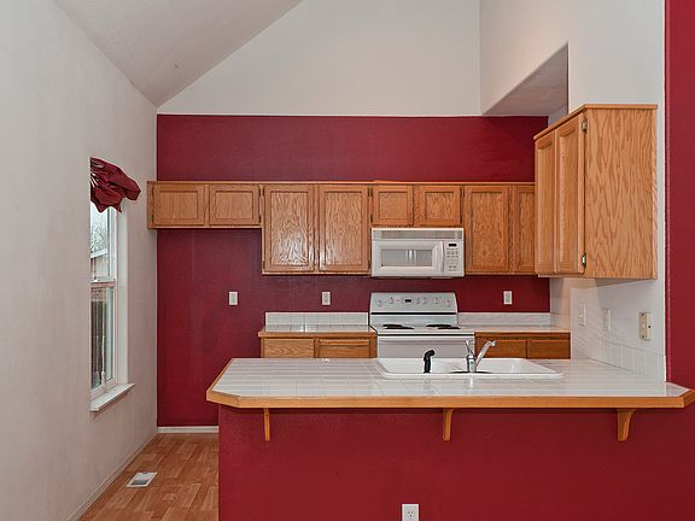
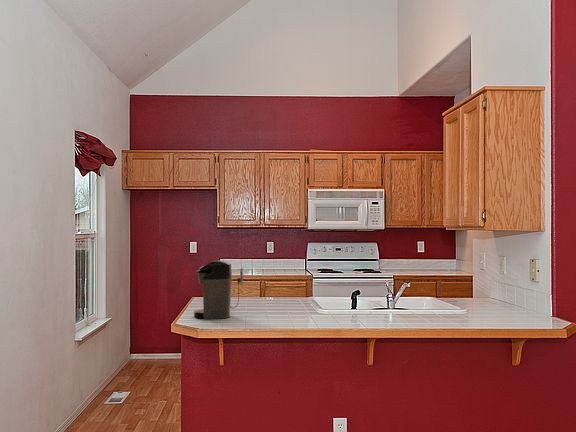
+ coffee maker (217, 287)
